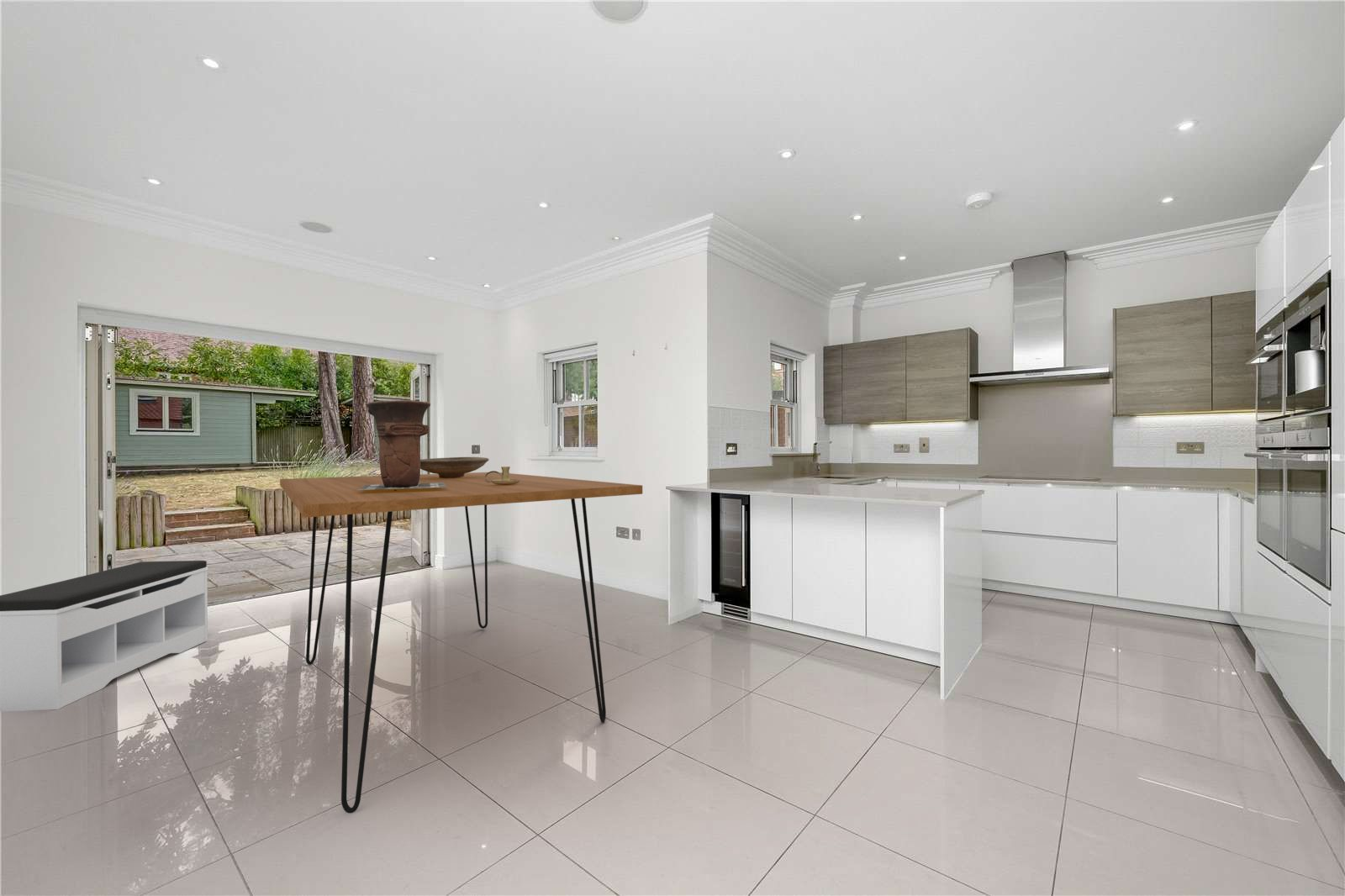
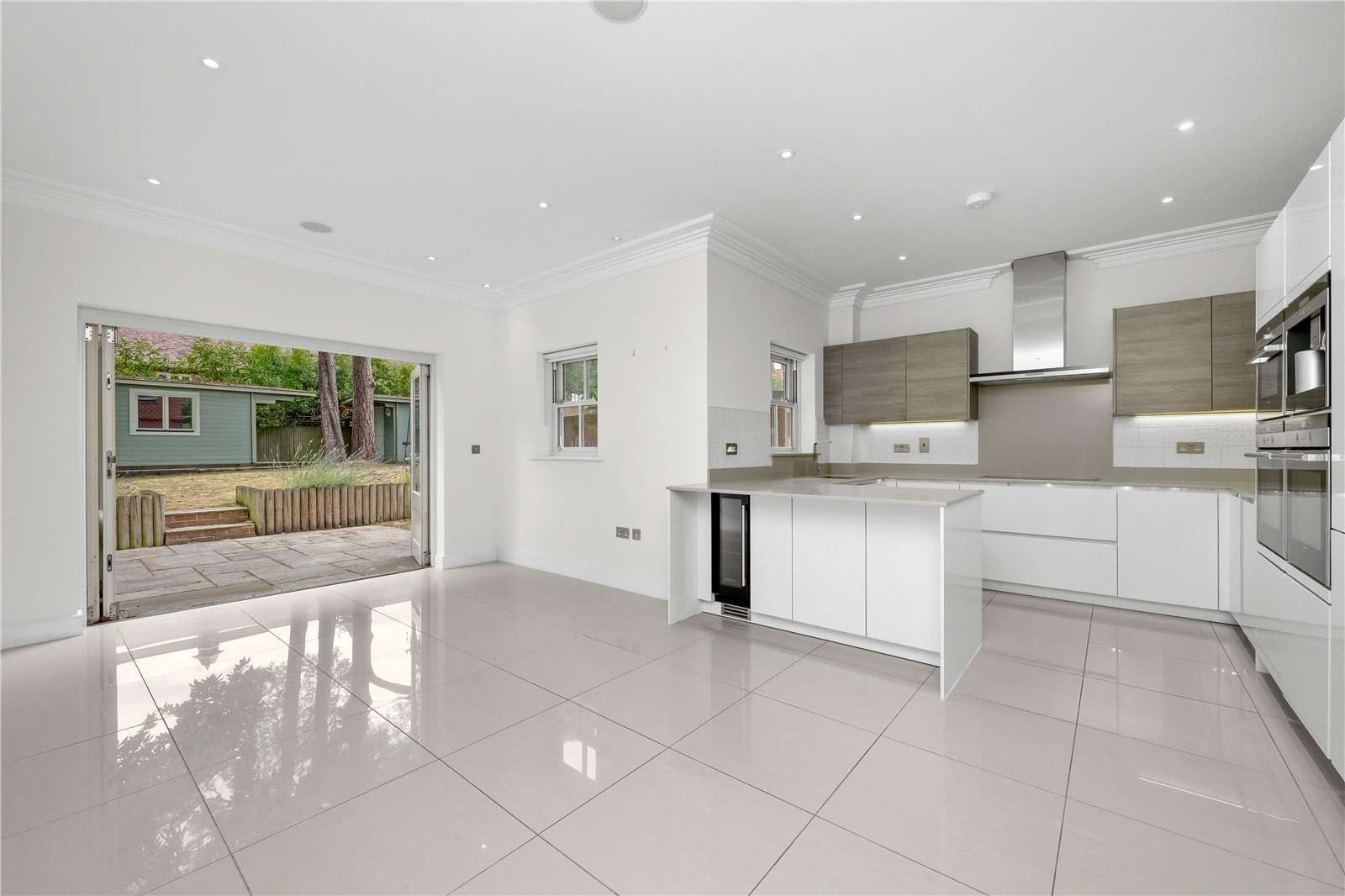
- vase (404, 445)
- dining table (473, 582)
- decorative bowl (451, 467)
- candlestick (502, 475)
- bench (104, 624)
